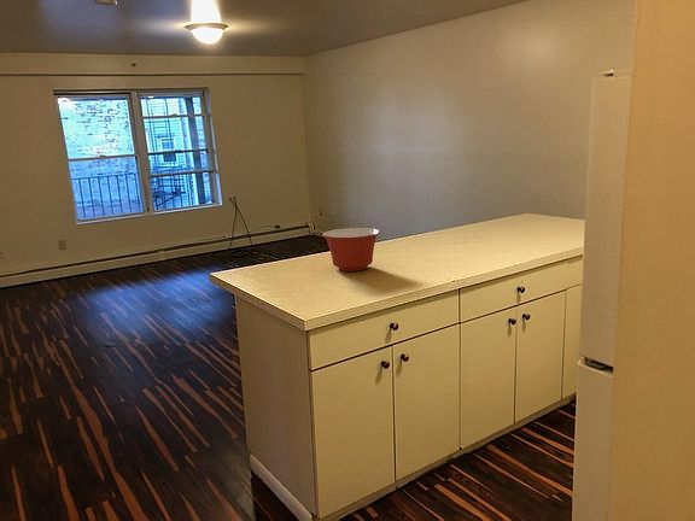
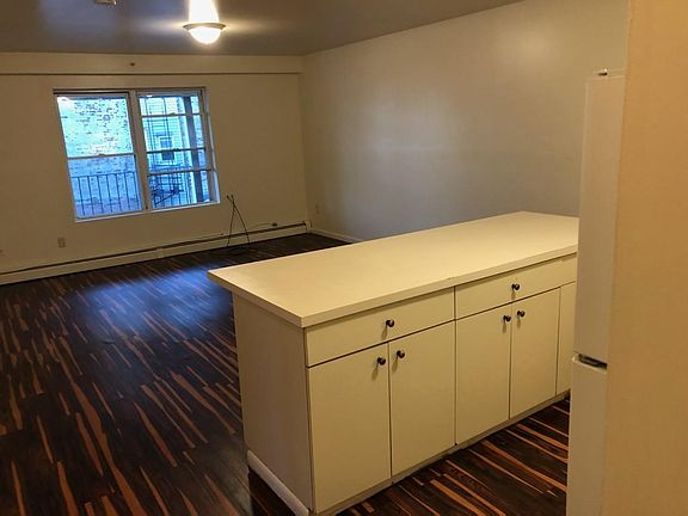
- mixing bowl (351, 250)
